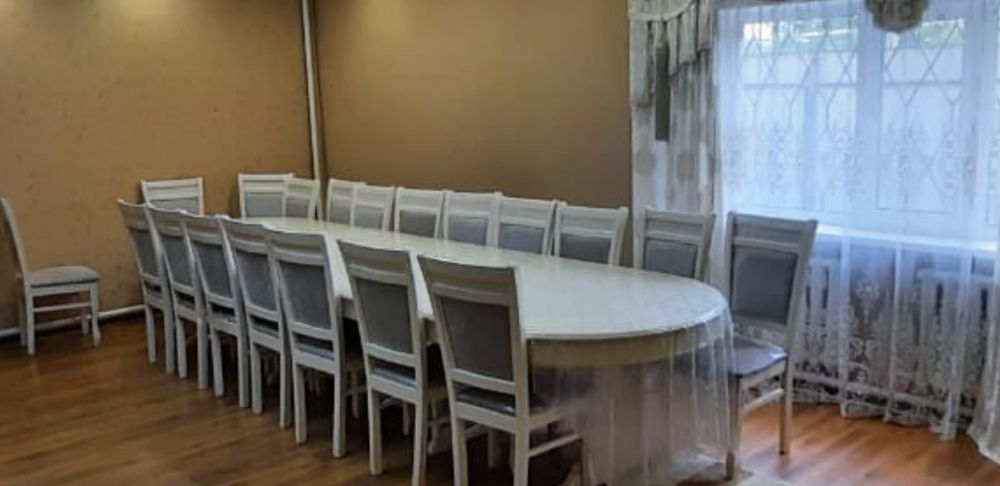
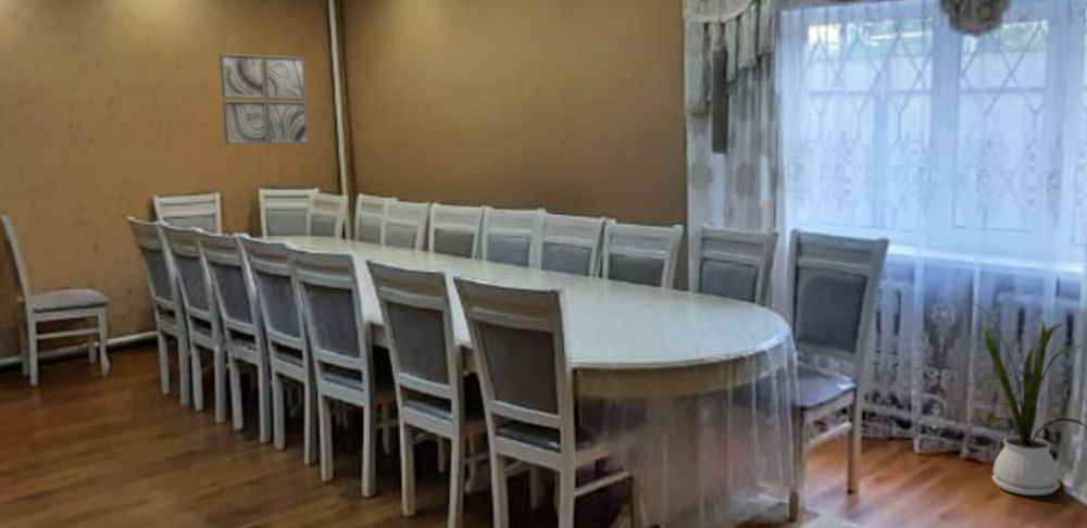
+ house plant (1020, 394)
+ wall art (265, 98)
